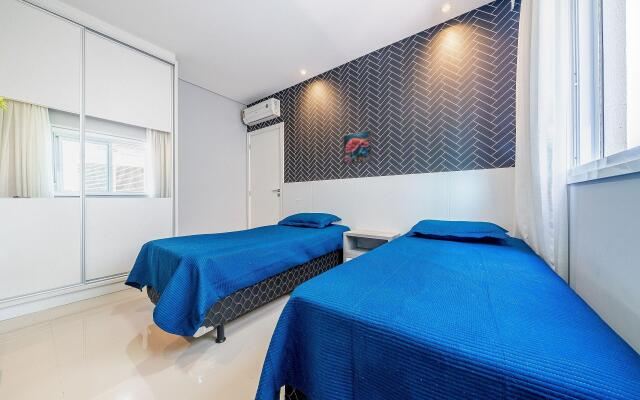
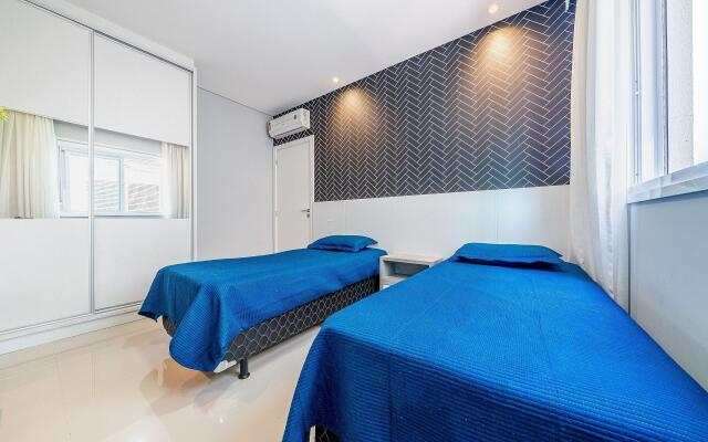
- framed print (356, 148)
